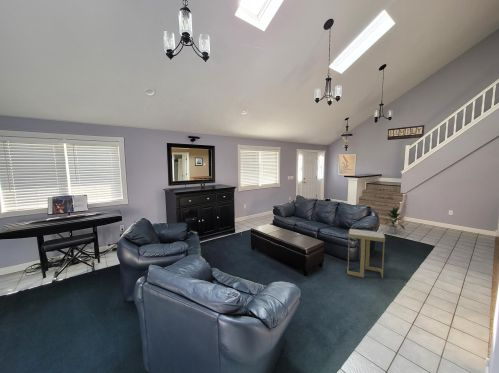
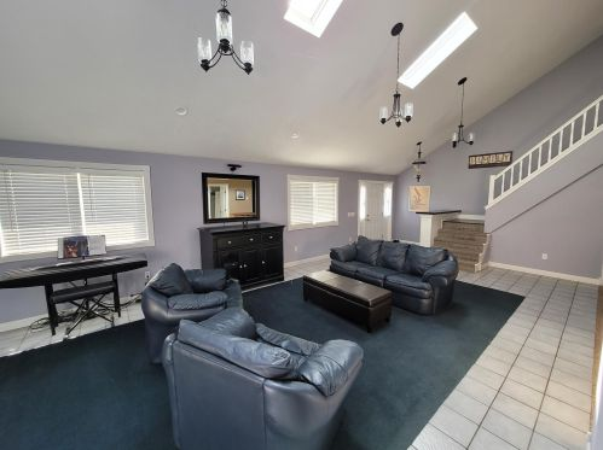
- indoor plant (394, 220)
- side table (364, 253)
